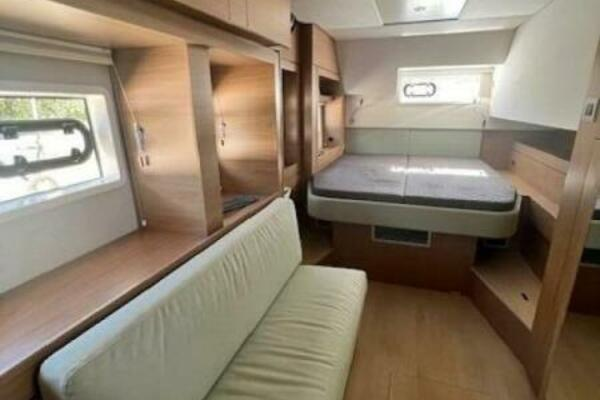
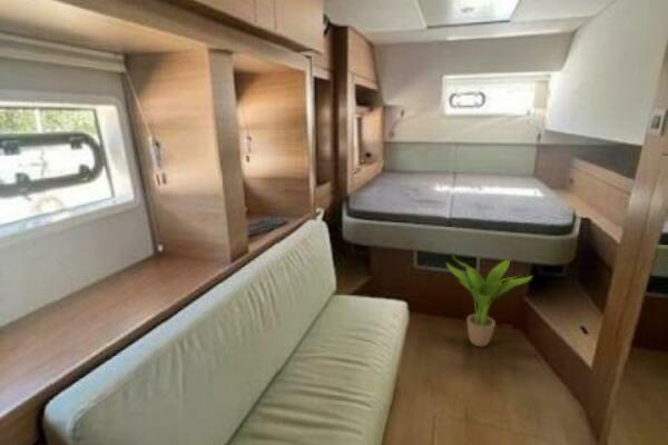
+ potted plant (485, 301)
